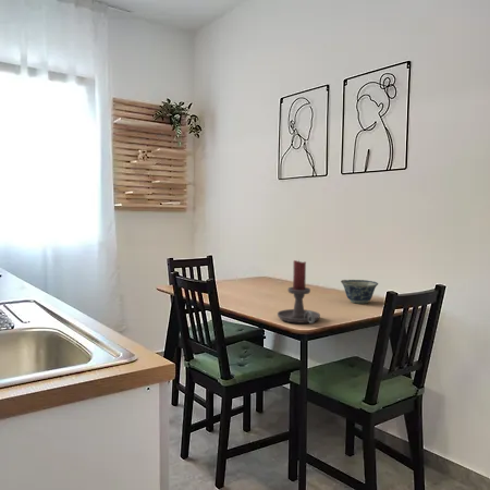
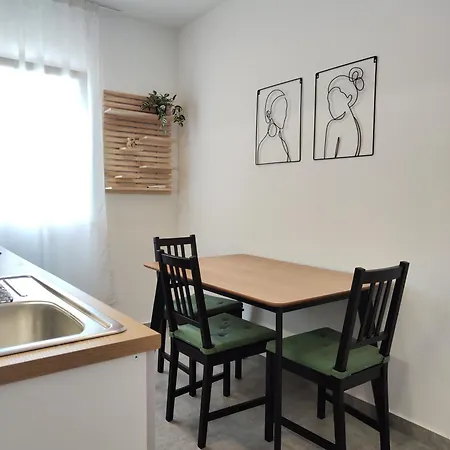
- bowl (358, 292)
- candle holder (302, 290)
